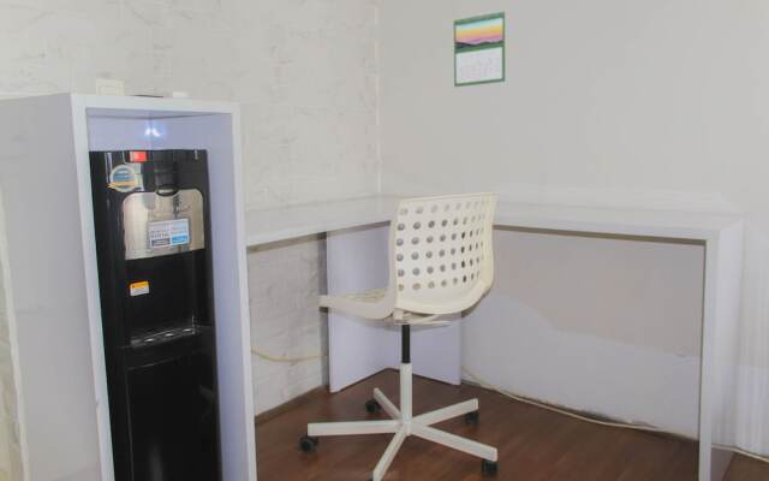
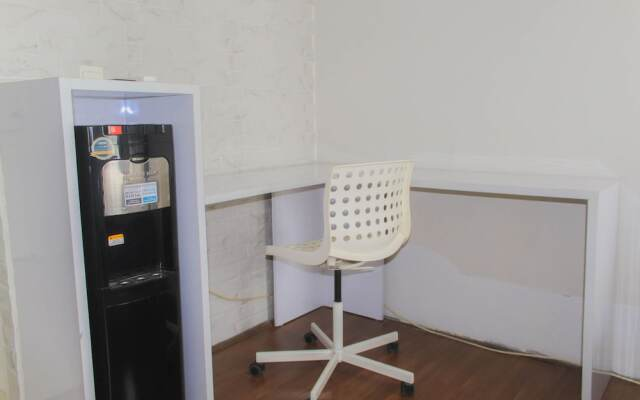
- calendar (478, 48)
